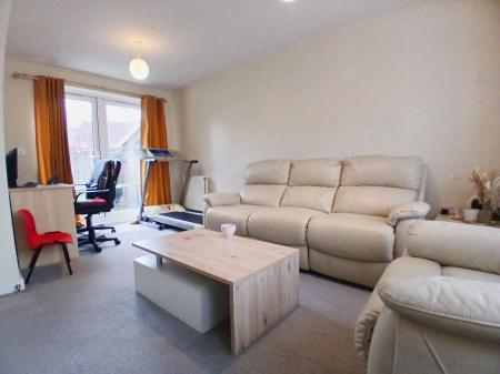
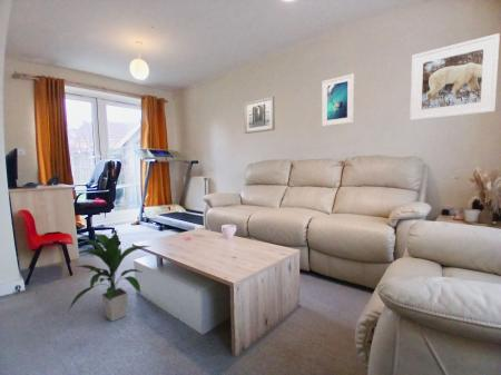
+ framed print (450, 81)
+ wall art (258, 116)
+ indoor plant (109, 274)
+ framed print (336, 101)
